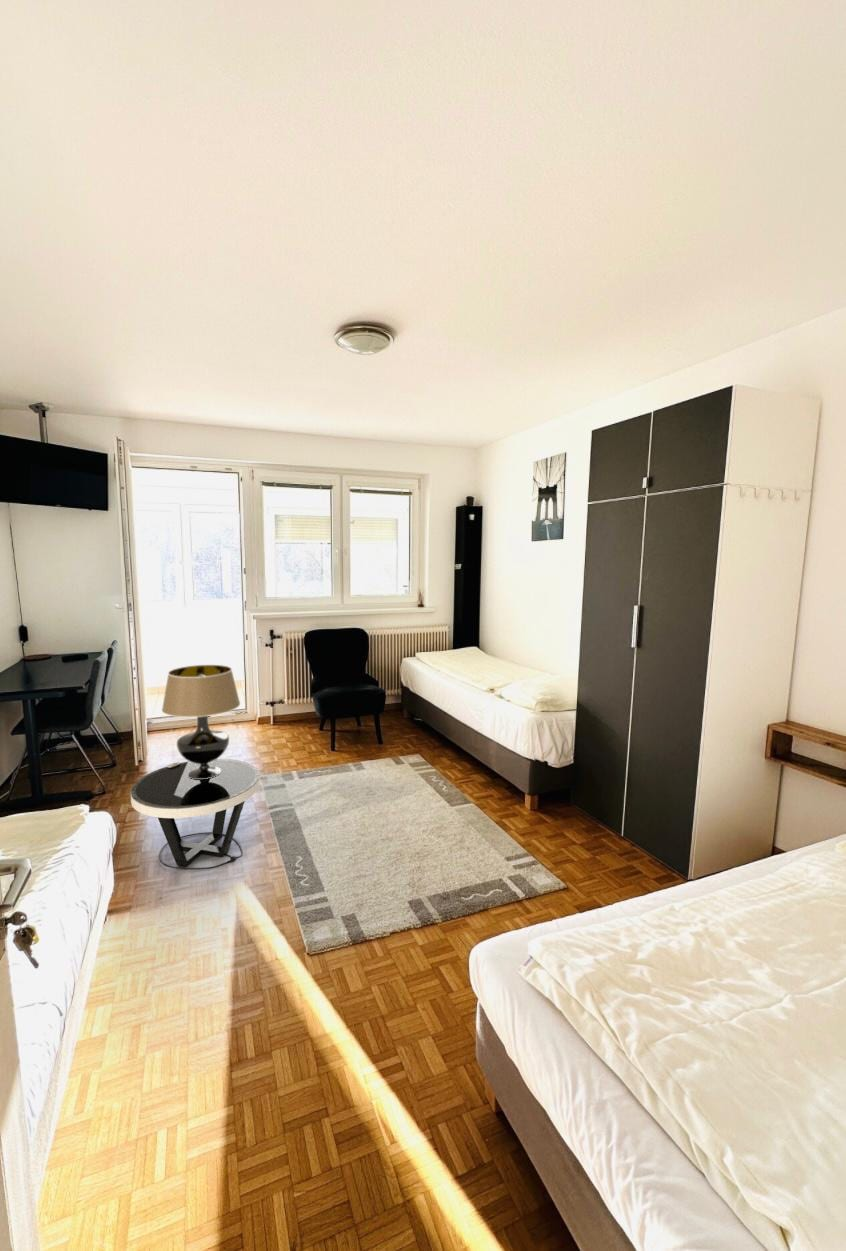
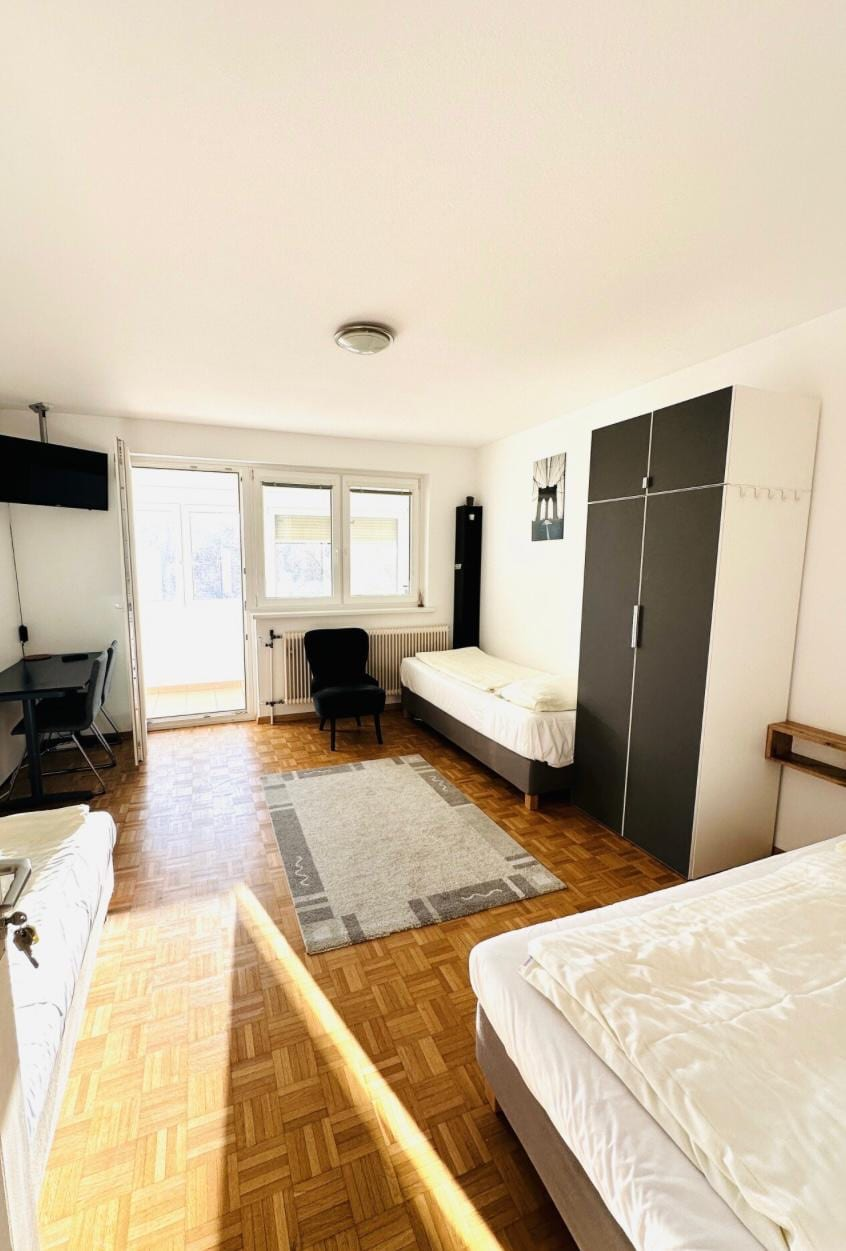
- table lamp (202, 722)
- side table (199, 815)
